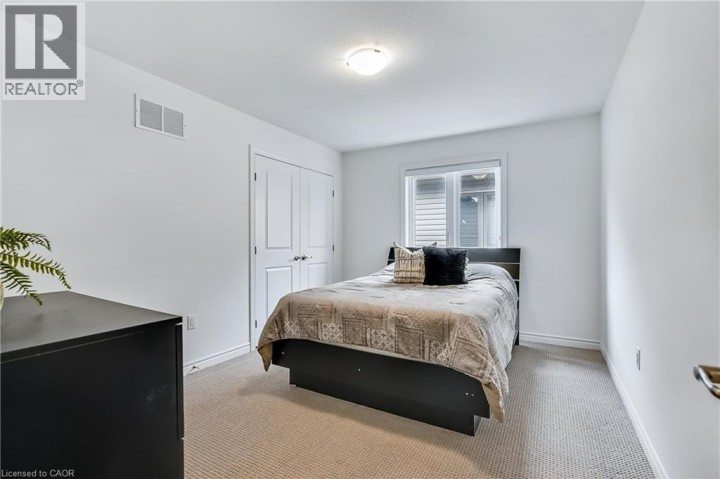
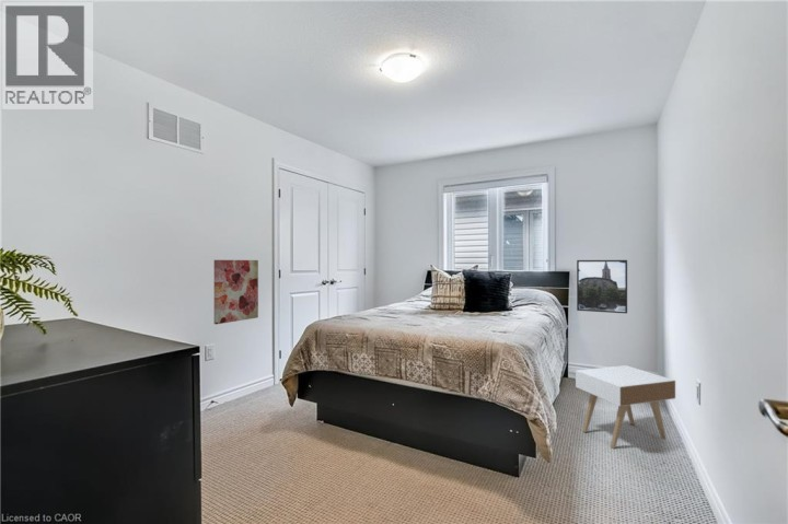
+ nightstand (623, 405)
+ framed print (601, 286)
+ wall art (236, 290)
